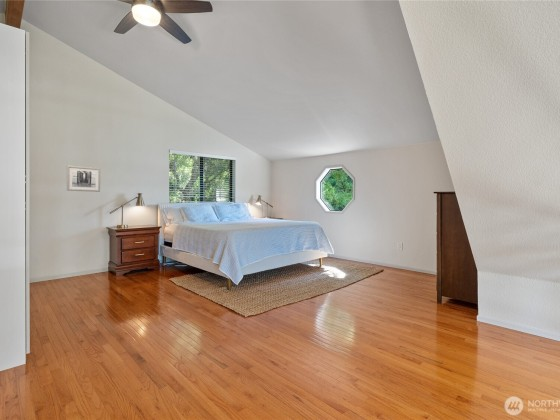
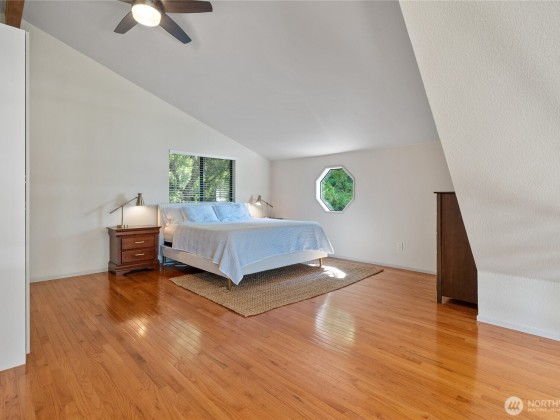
- wall art (84, 179)
